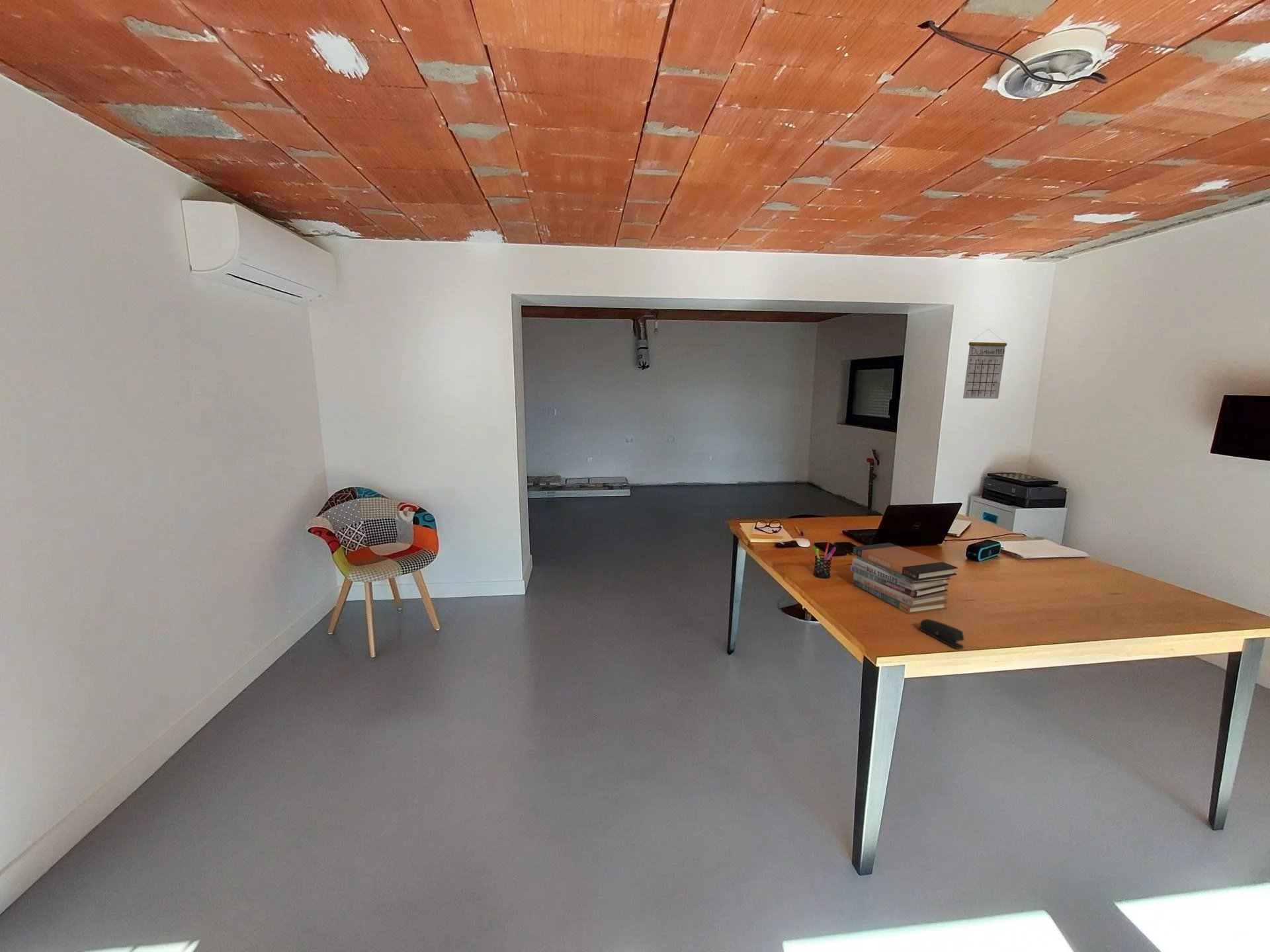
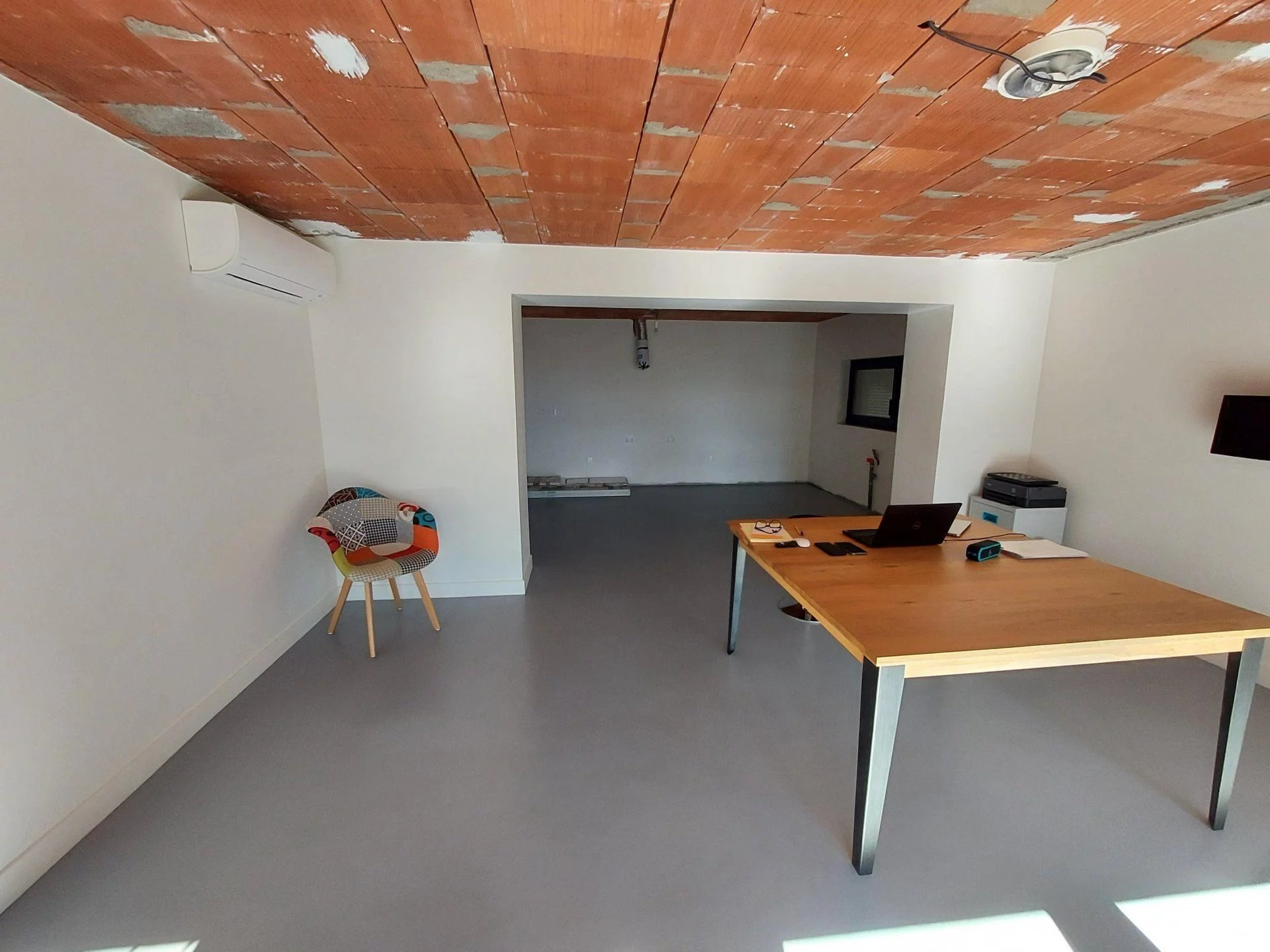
- calendar (985, 364)
- book stack (898, 575)
- pen holder (822, 559)
- stapler (941, 629)
